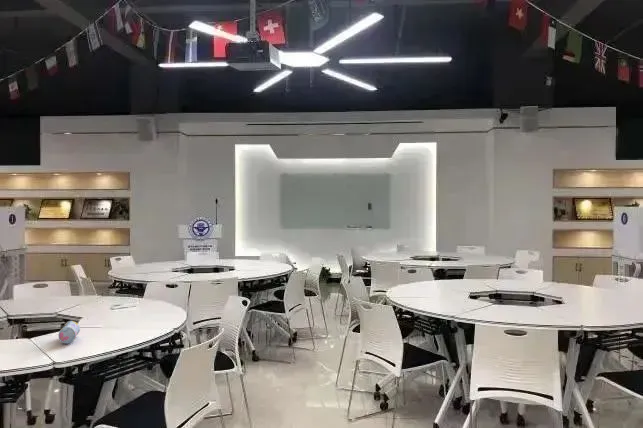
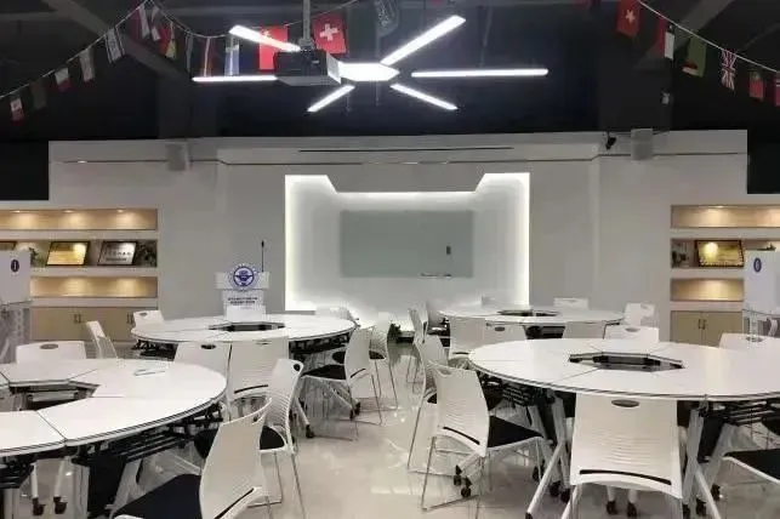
- pencil case (69, 331)
